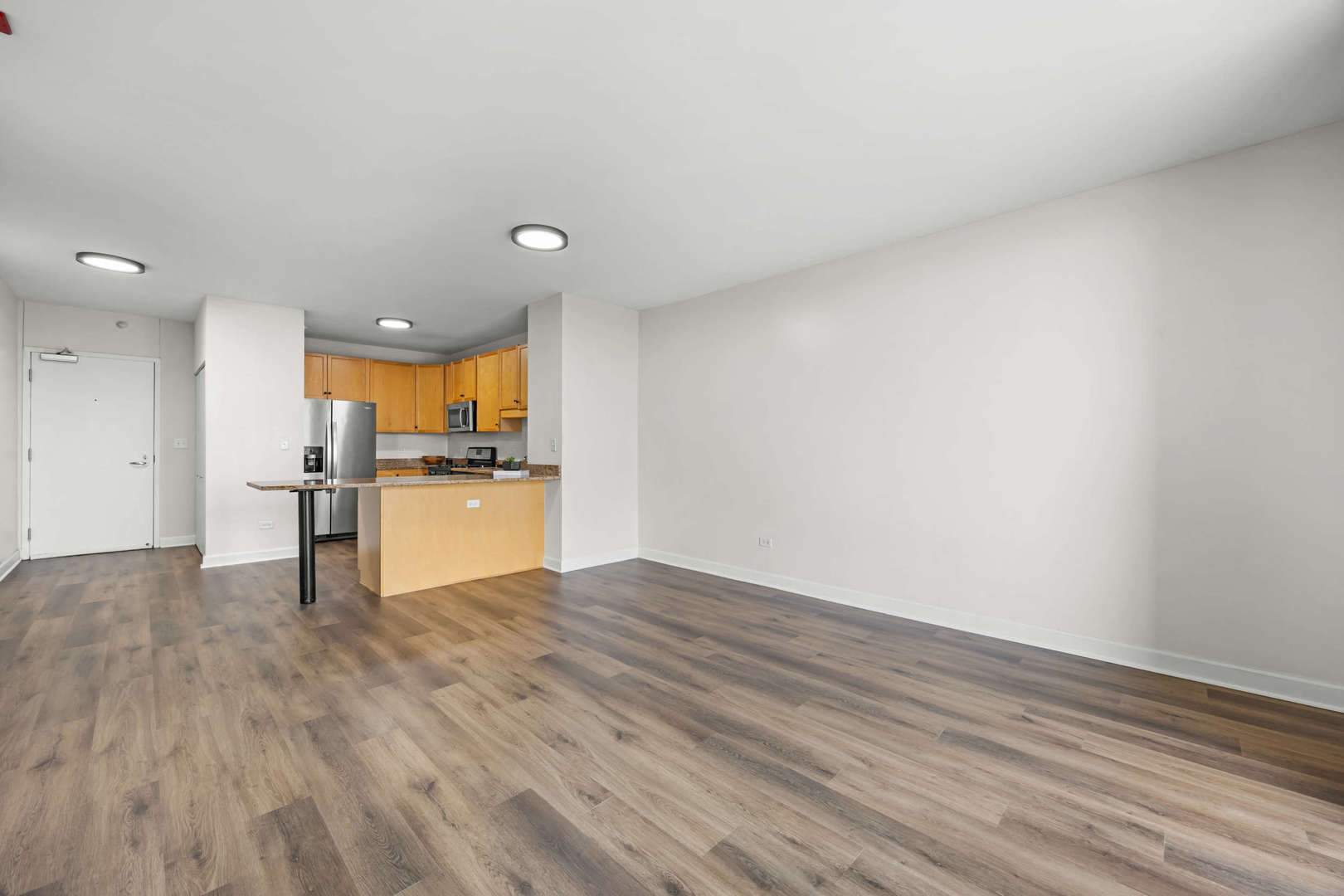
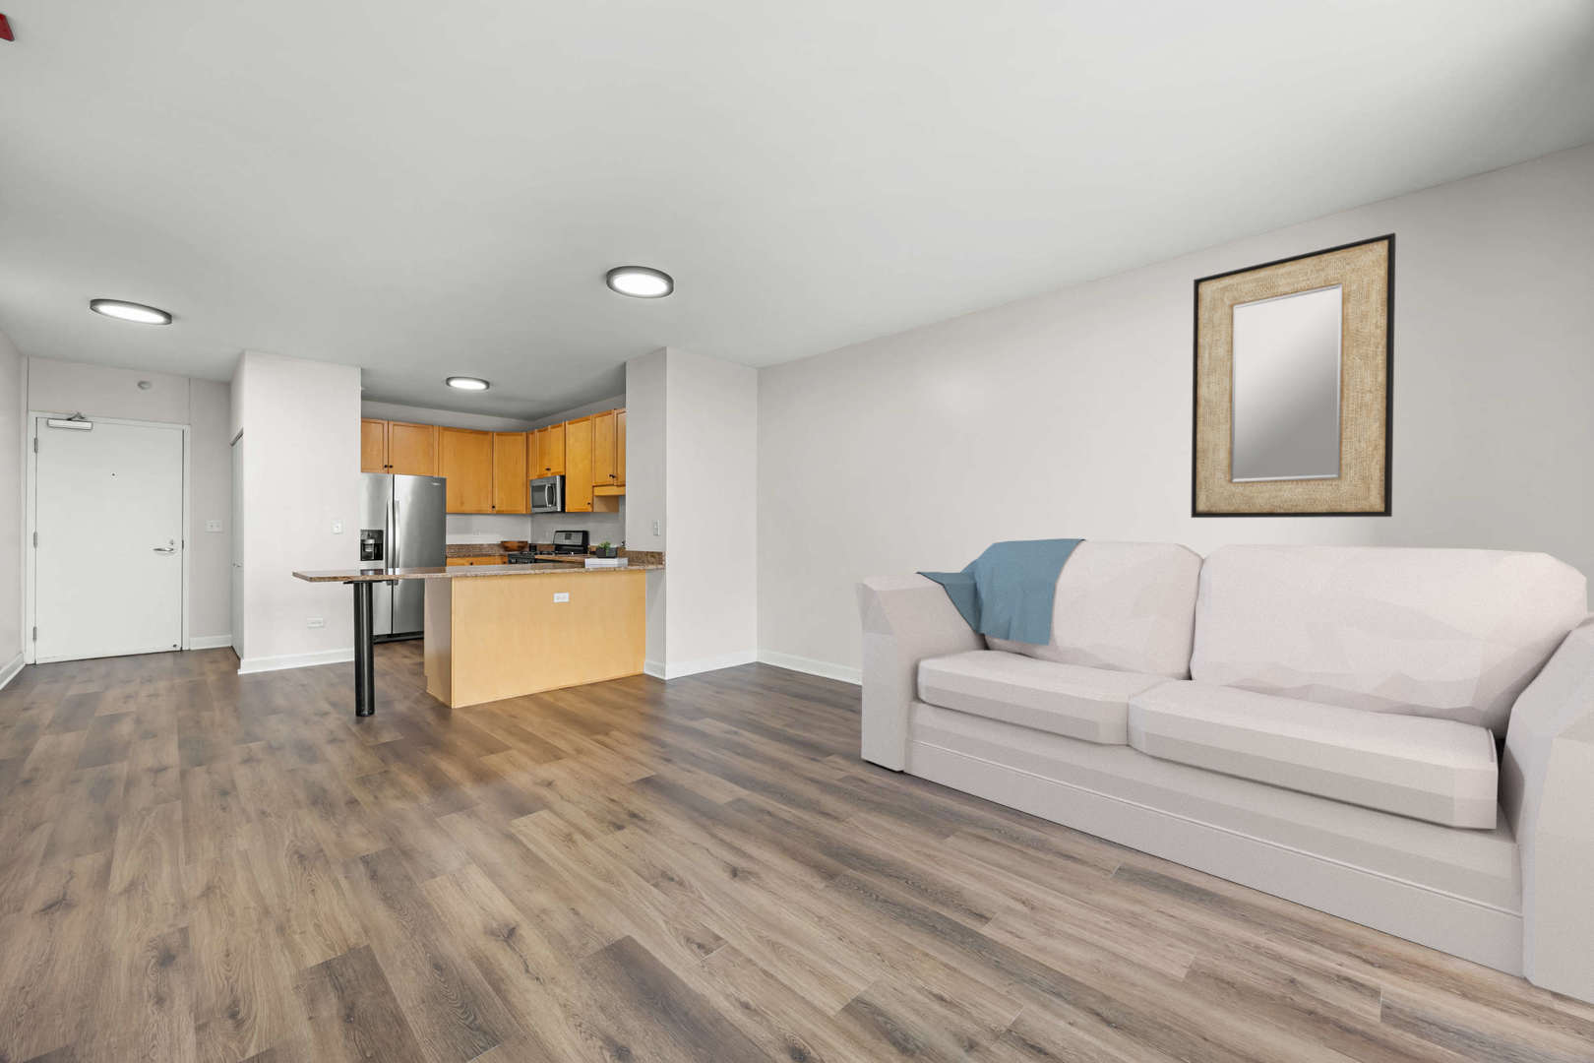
+ home mirror (1284, 388)
+ sofa (1167, 668)
